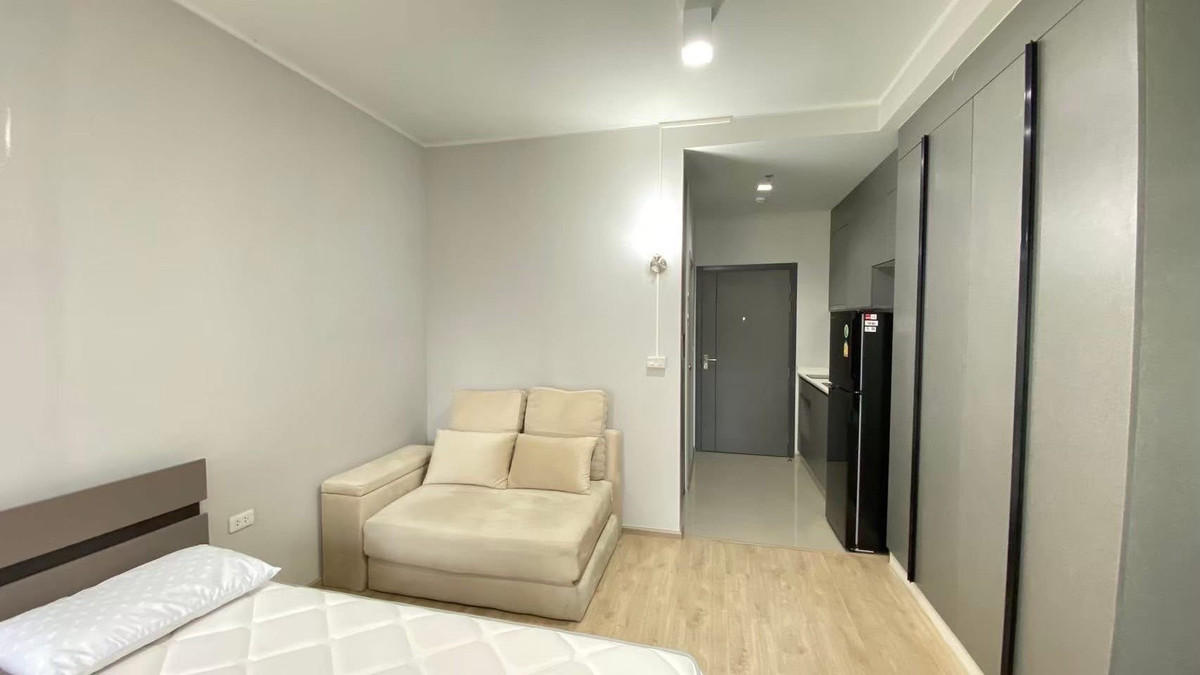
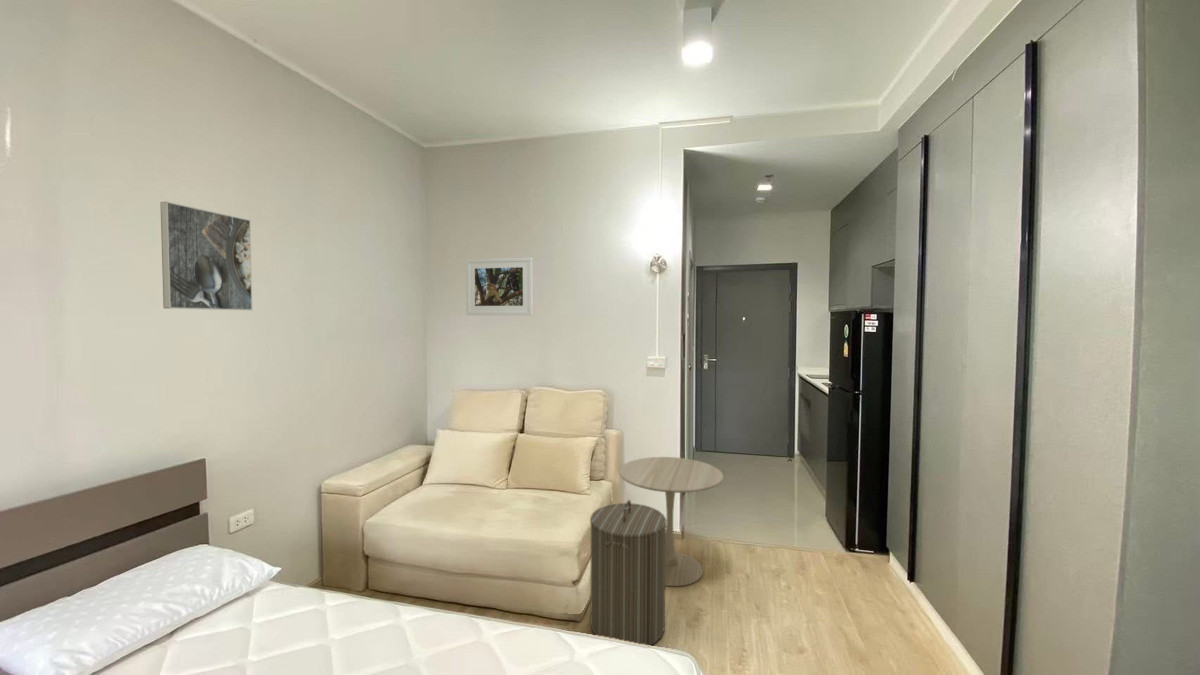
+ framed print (498, 286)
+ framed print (210, 260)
+ side table (669, 520)
+ laundry hamper (627, 562)
